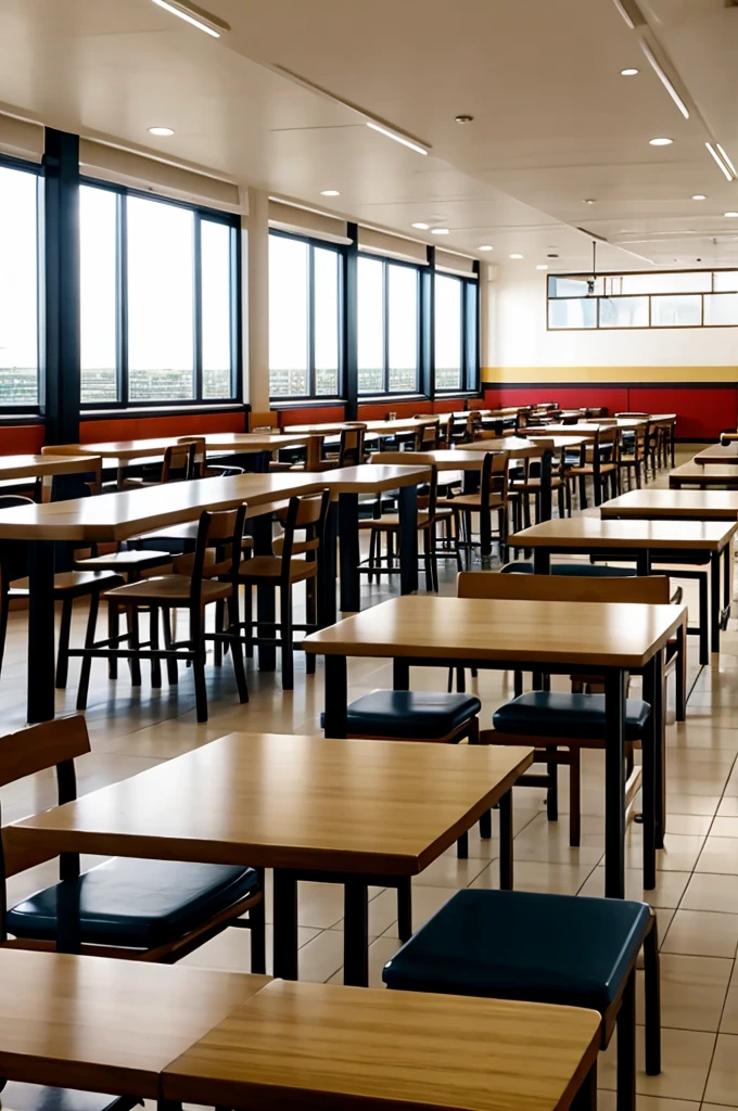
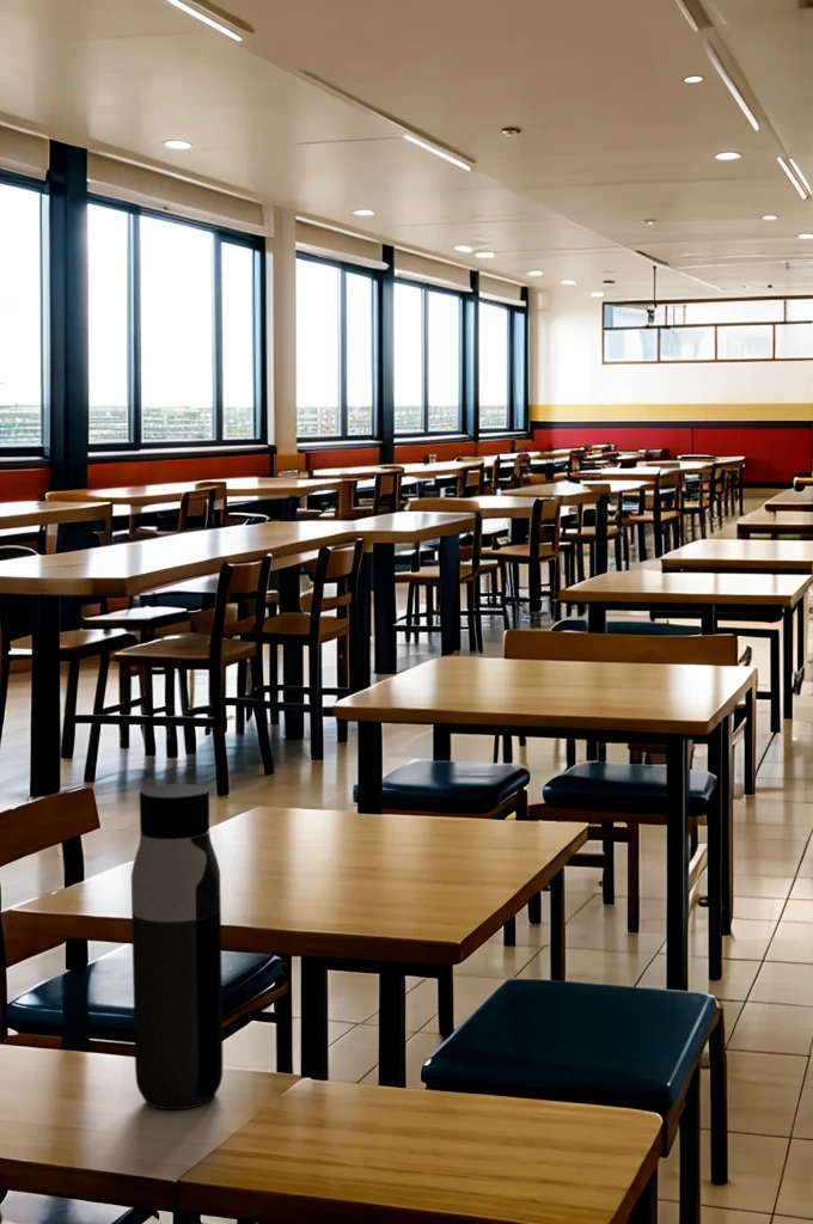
+ water bottle (177, 943)
